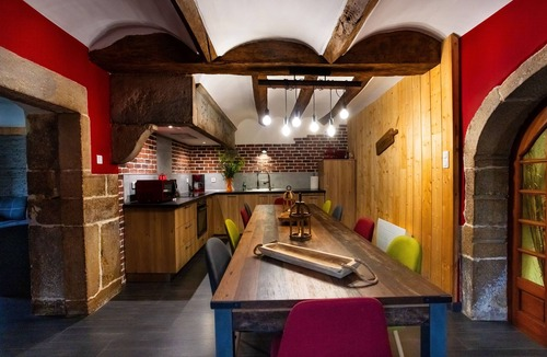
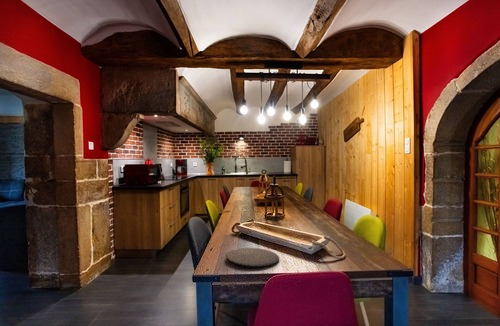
+ plate (252, 256)
